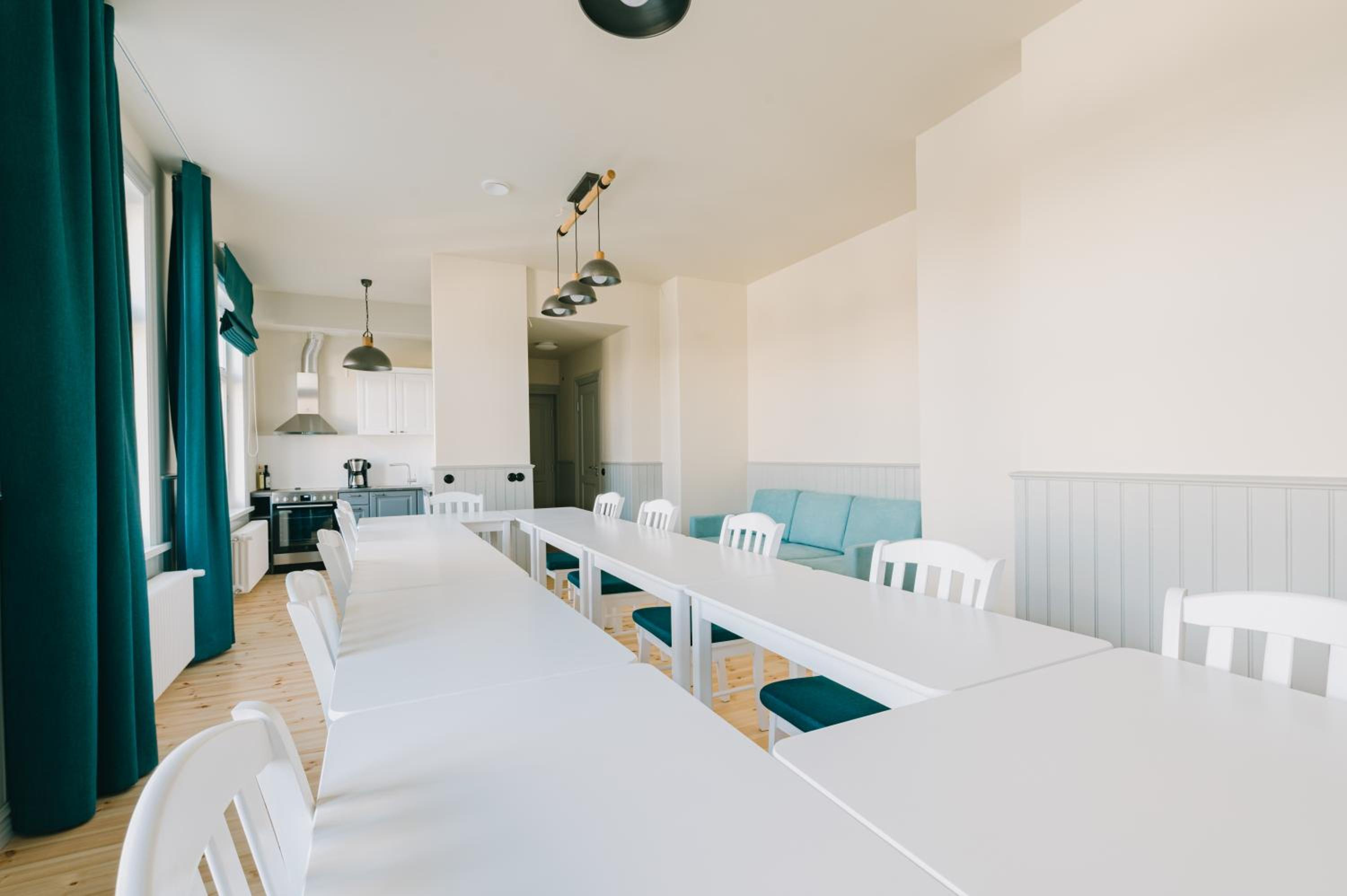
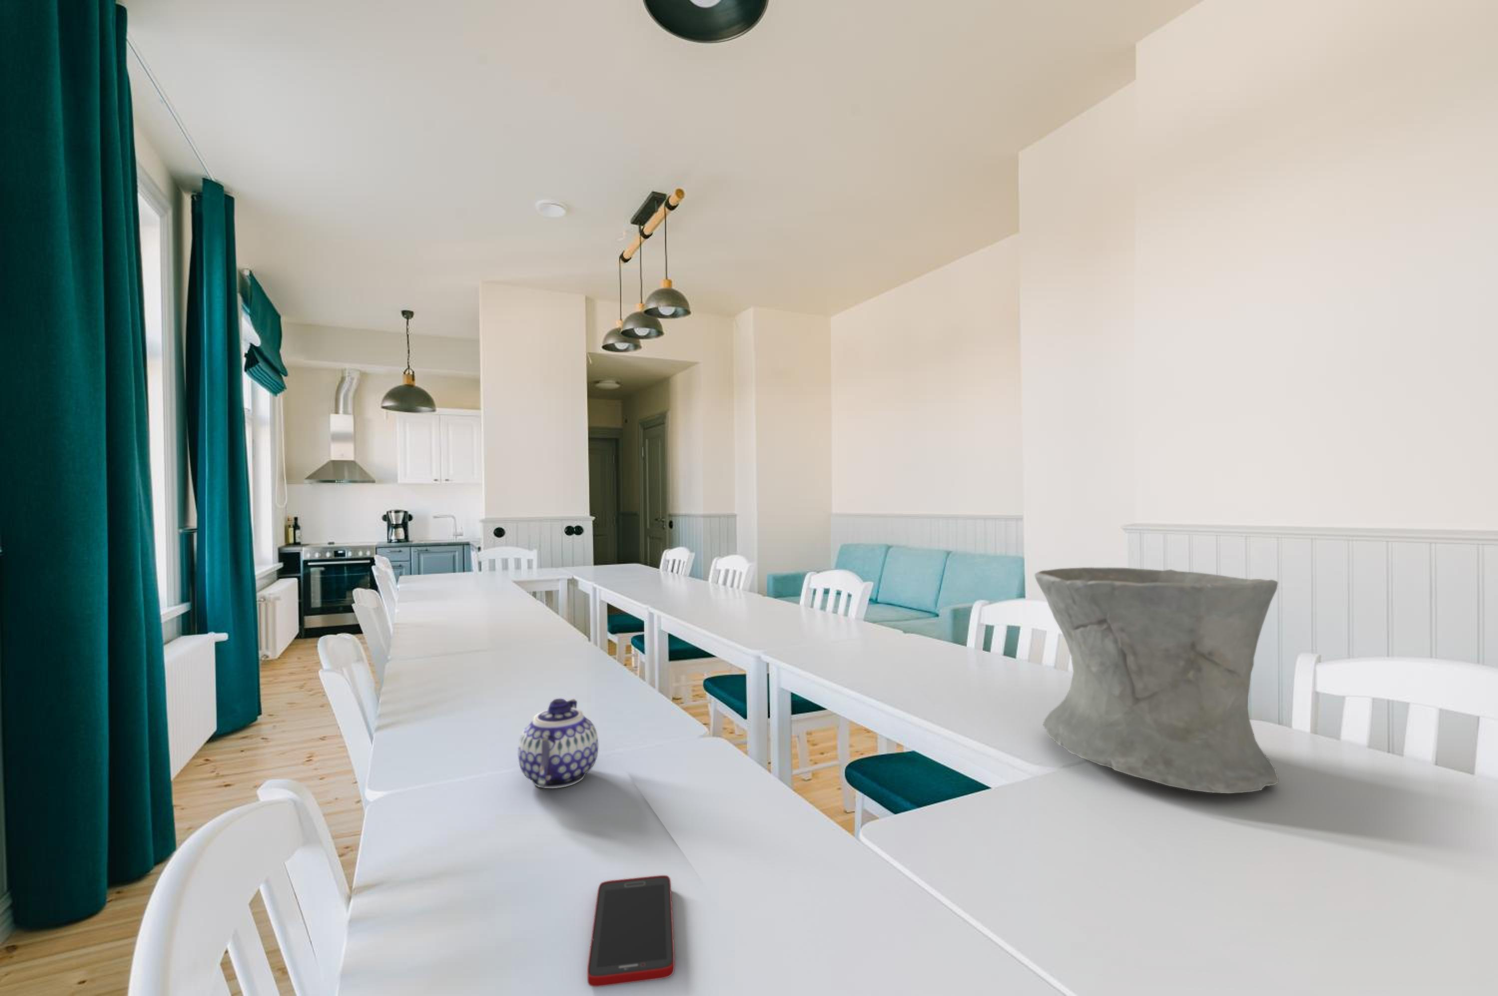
+ cell phone (633, 925)
+ teapot (558, 738)
+ vase (1150, 664)
